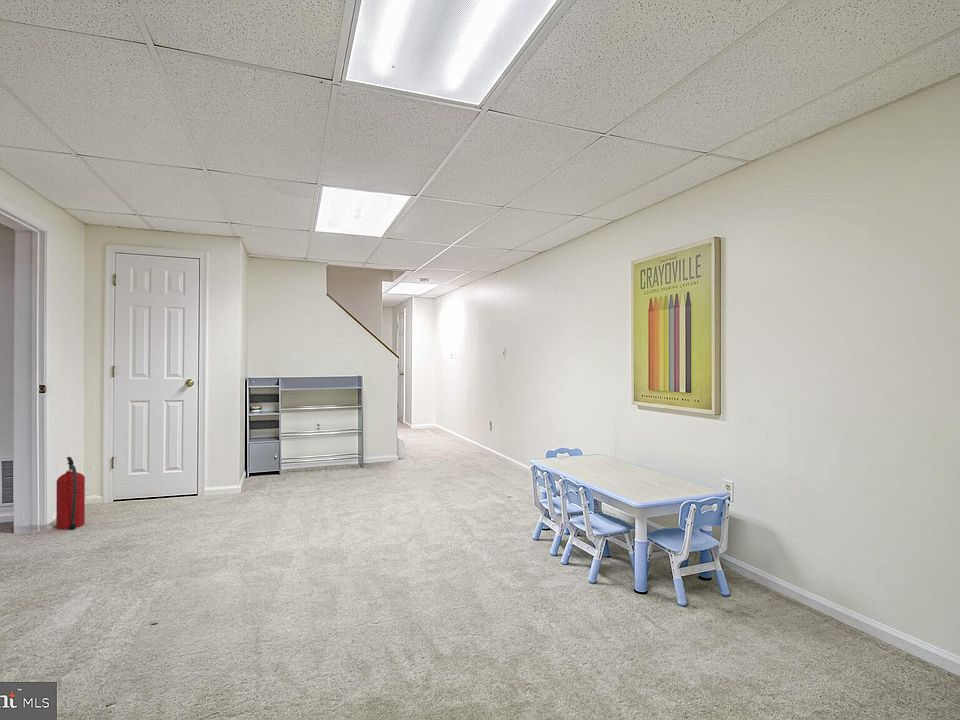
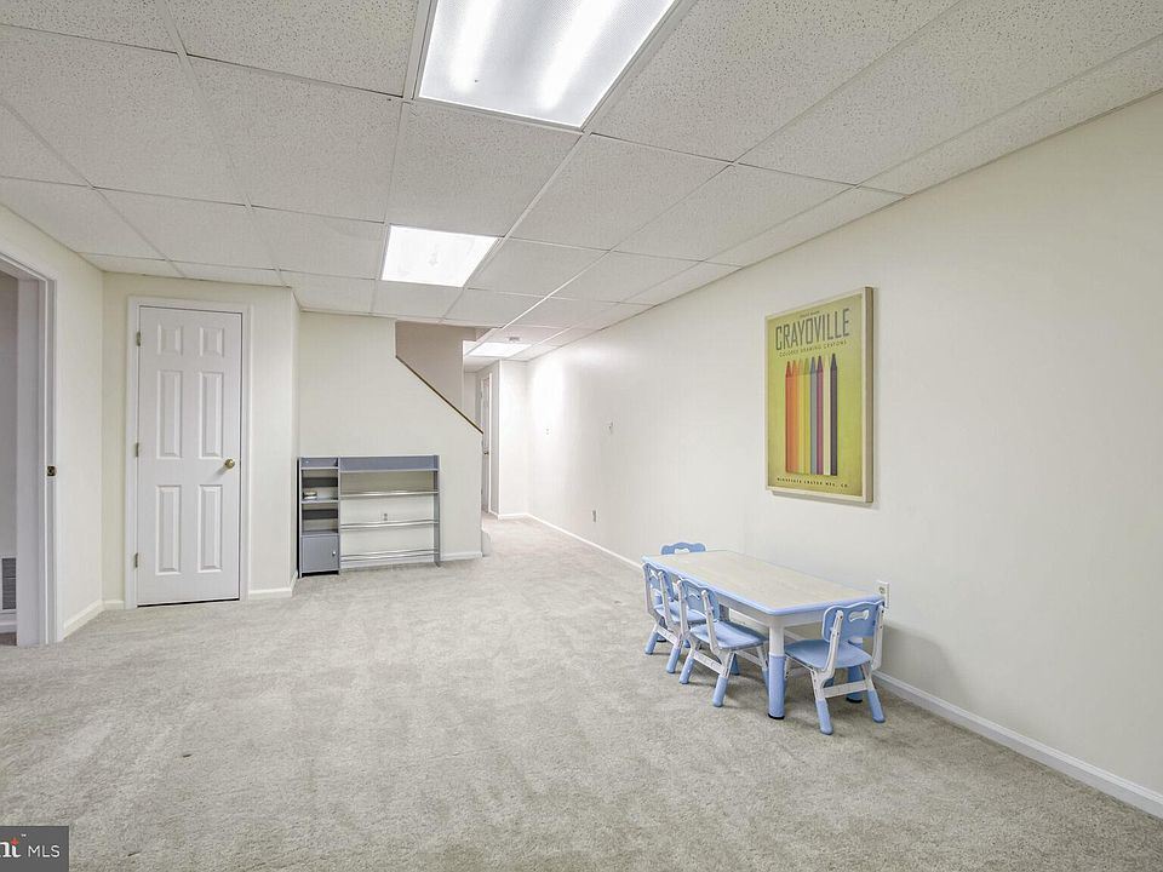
- fire extinguisher (69, 493)
